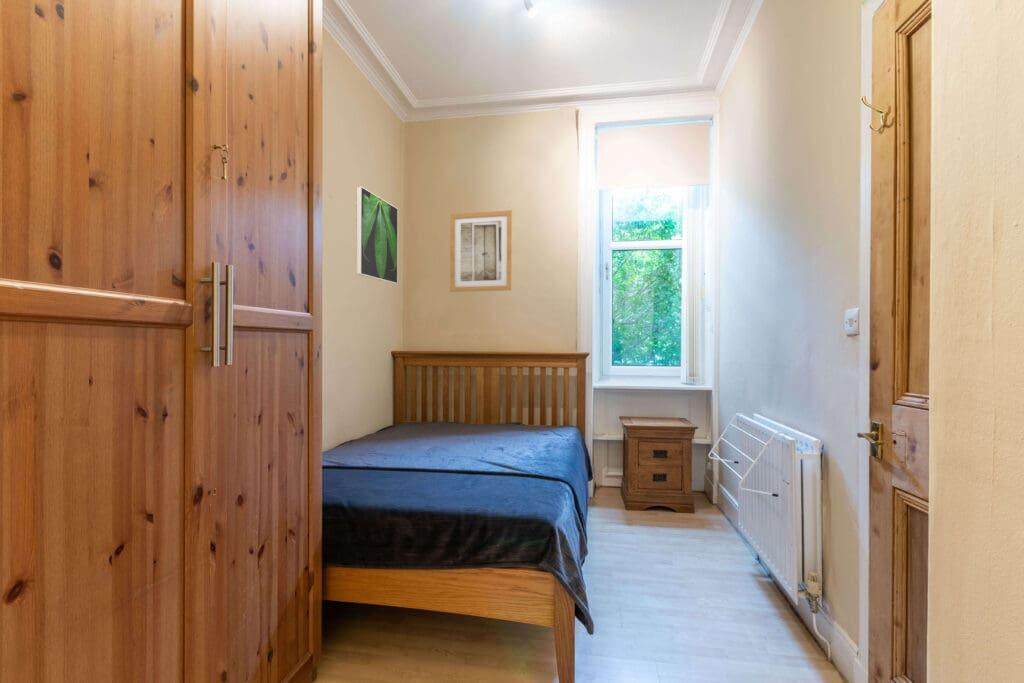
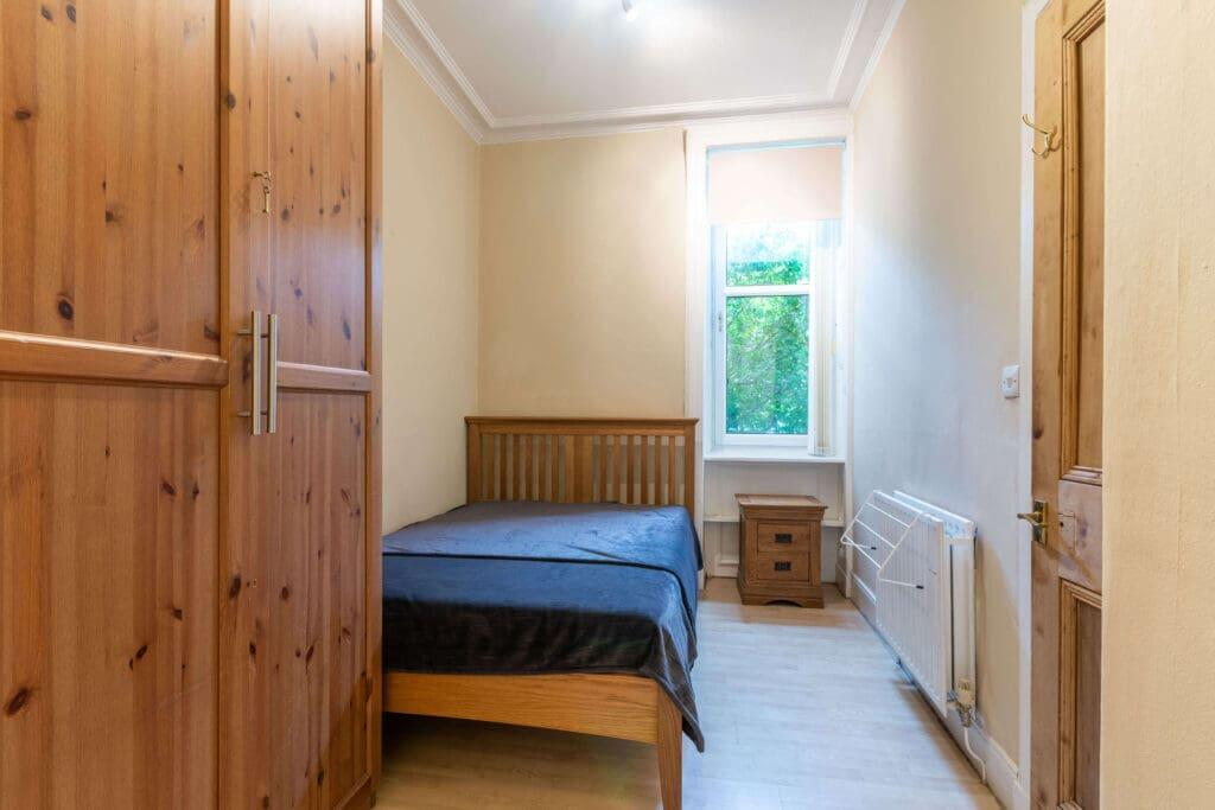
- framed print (378, 238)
- wall art (480, 251)
